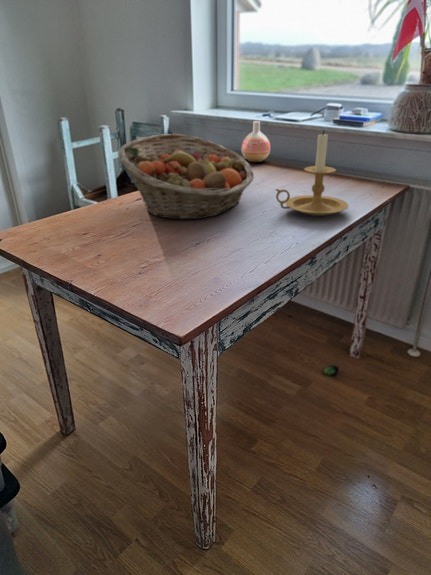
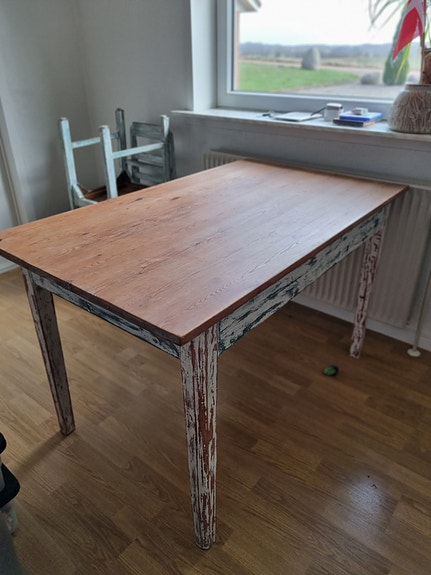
- candle holder (319, 172)
- vase (256, 141)
- fruit basket (189, 173)
